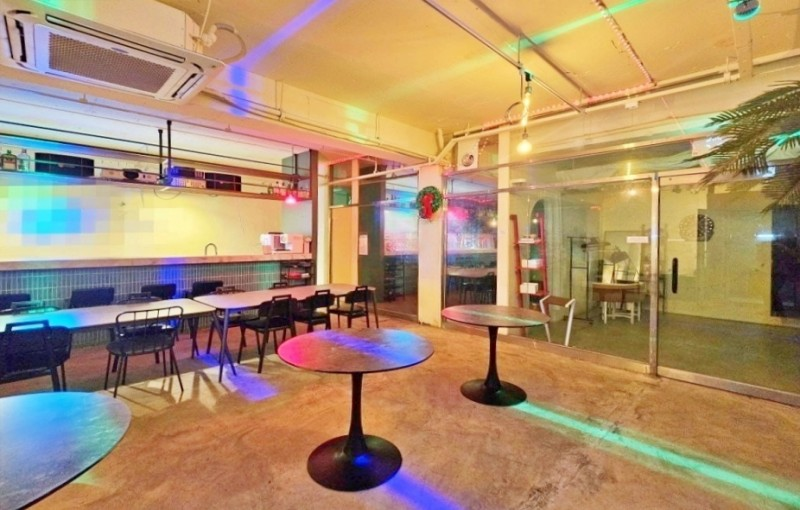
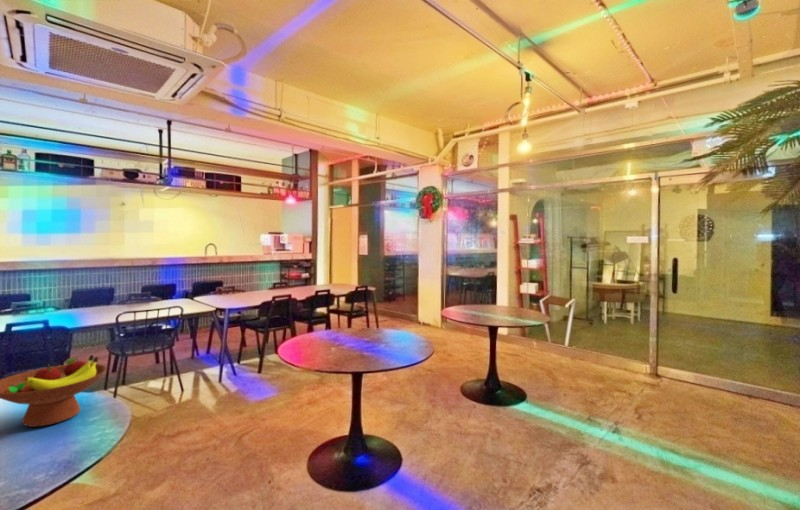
+ fruit bowl (51, 389)
